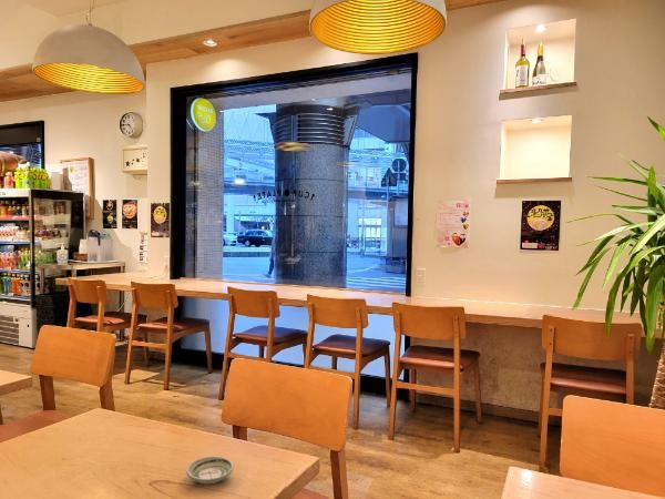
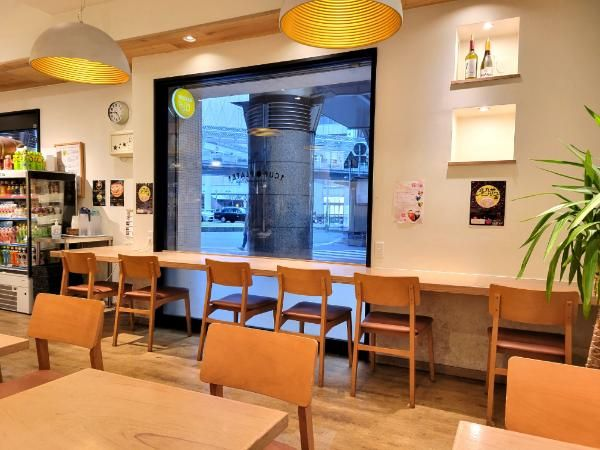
- saucer (209, 472)
